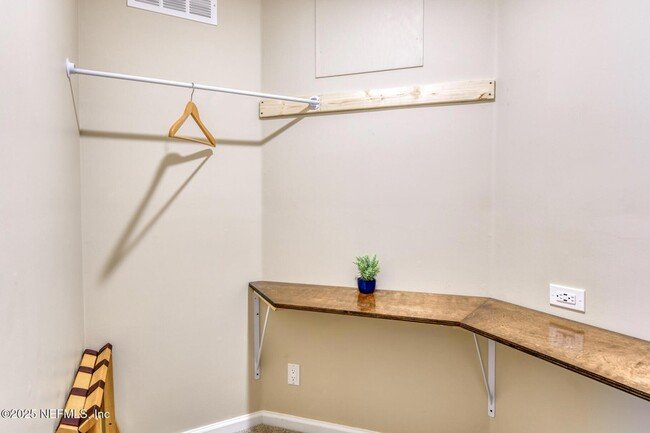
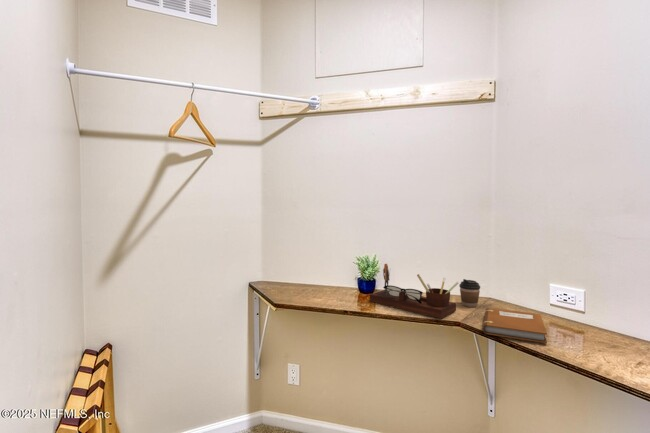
+ desk organizer (413, 289)
+ notebook (512, 322)
+ coffee cup (469, 292)
